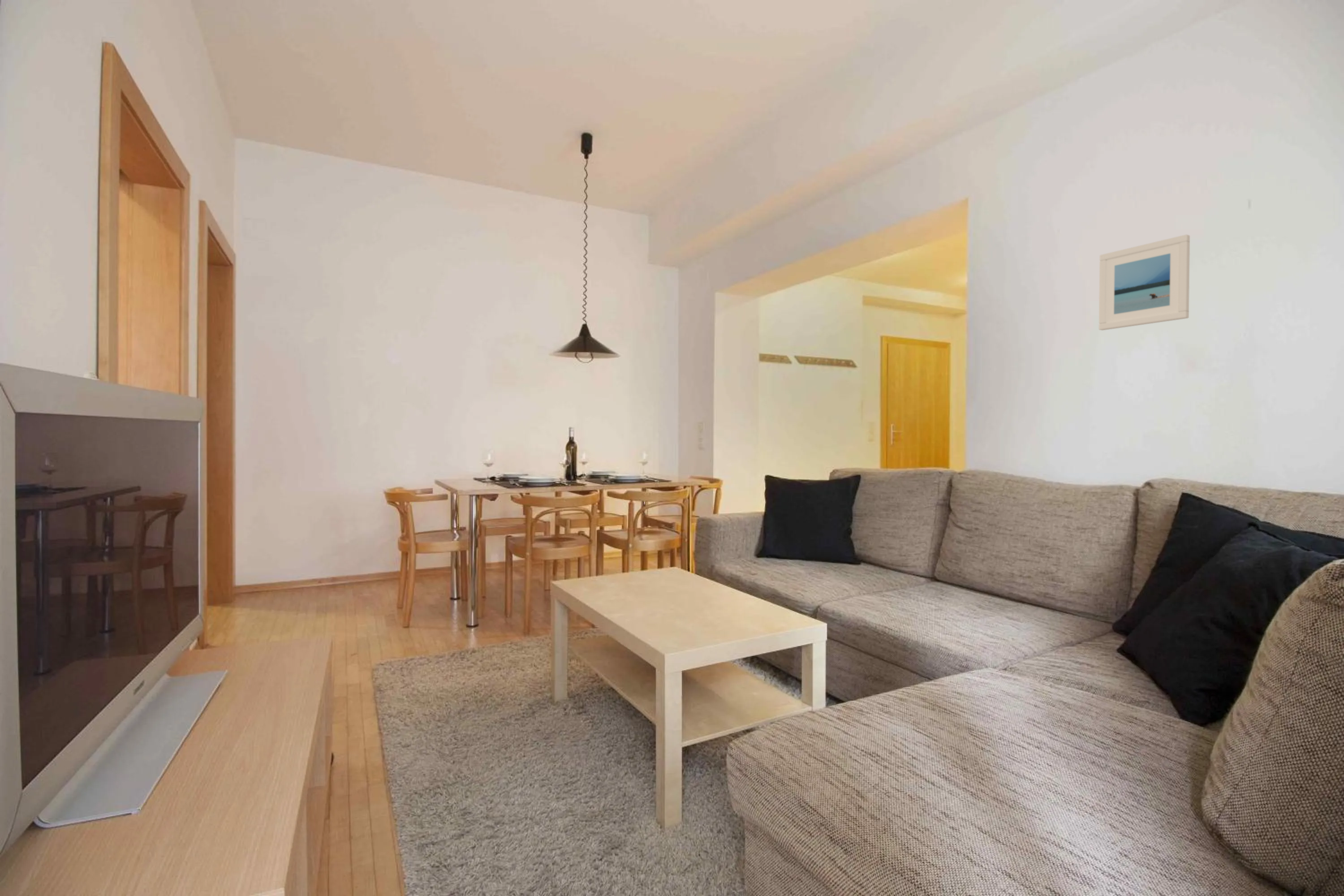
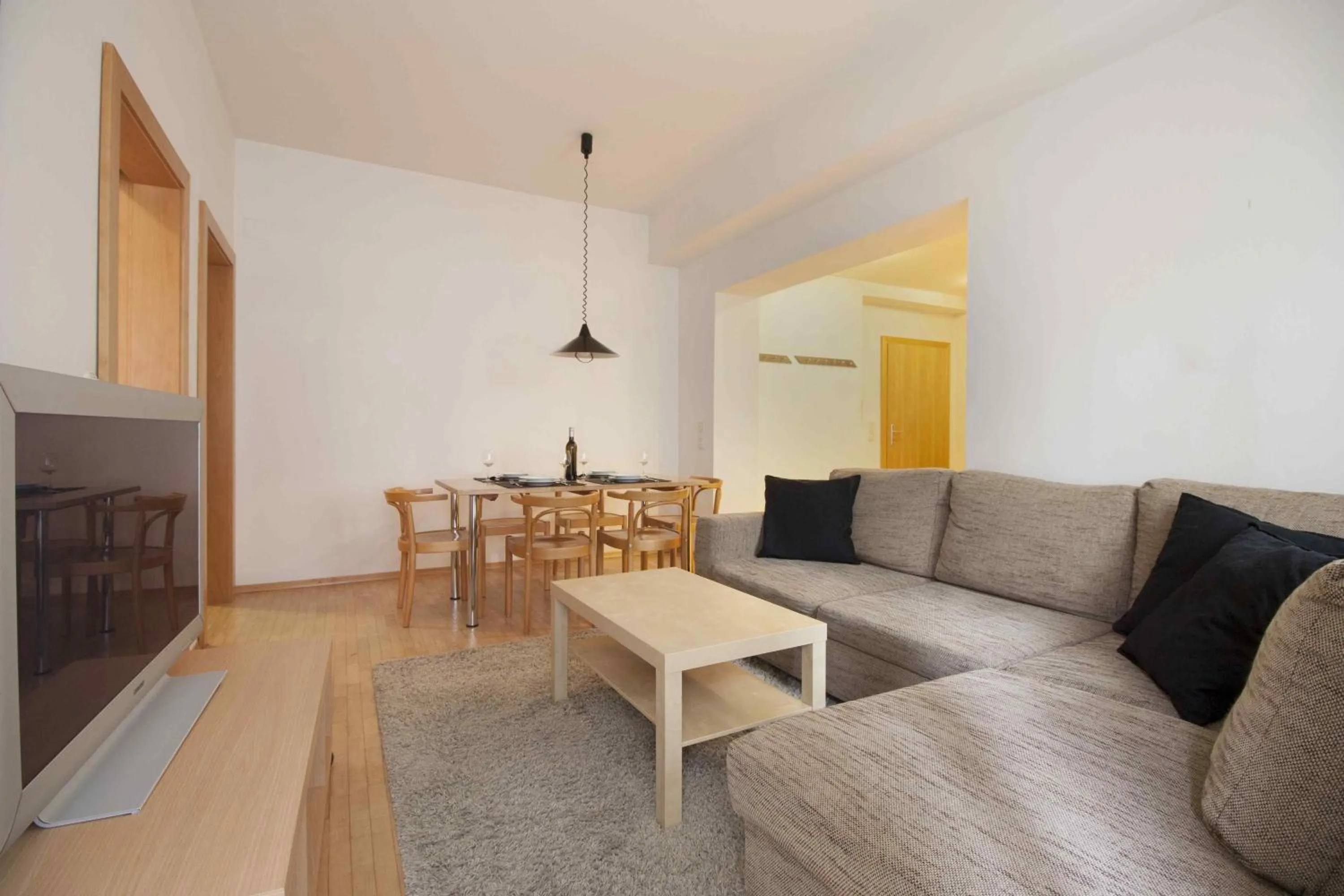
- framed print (1142, 285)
